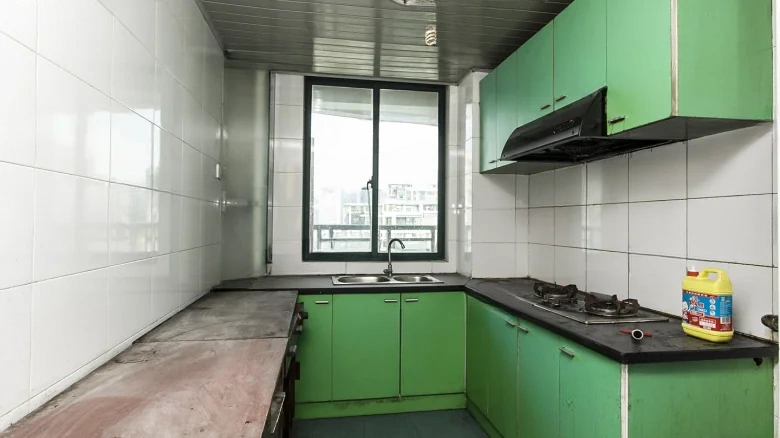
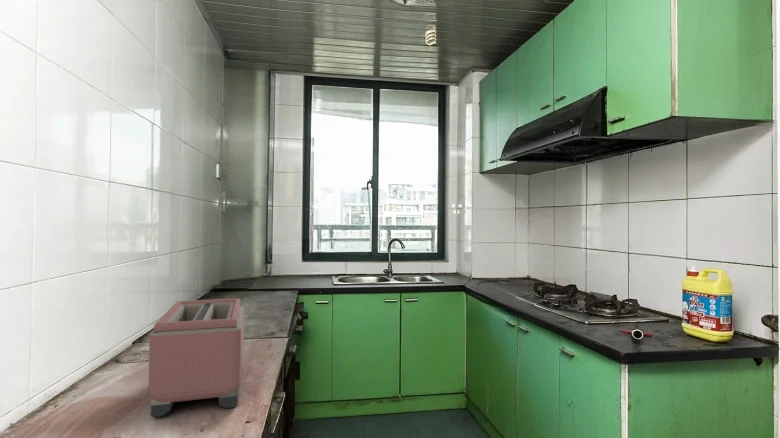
+ toaster (204, 346)
